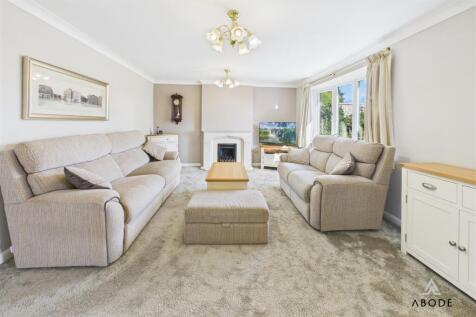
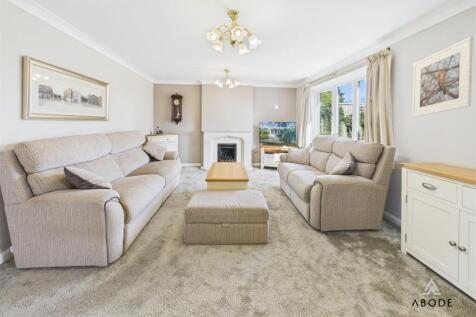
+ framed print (438, 82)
